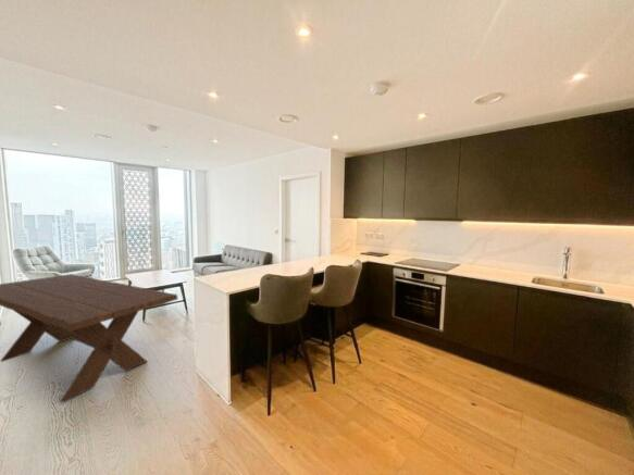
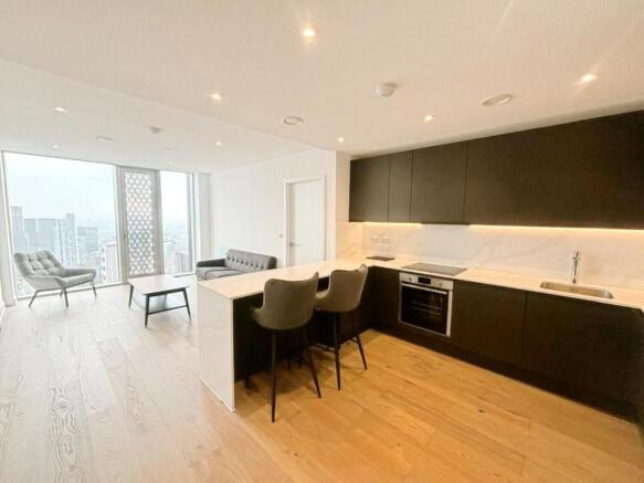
- dining table (72, 326)
